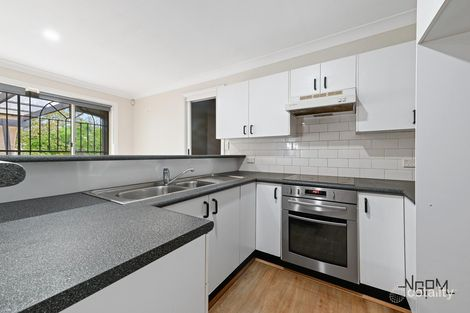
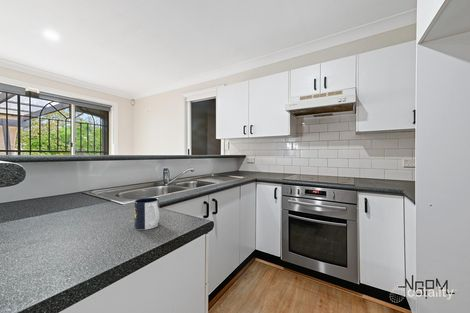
+ mug (149, 213)
